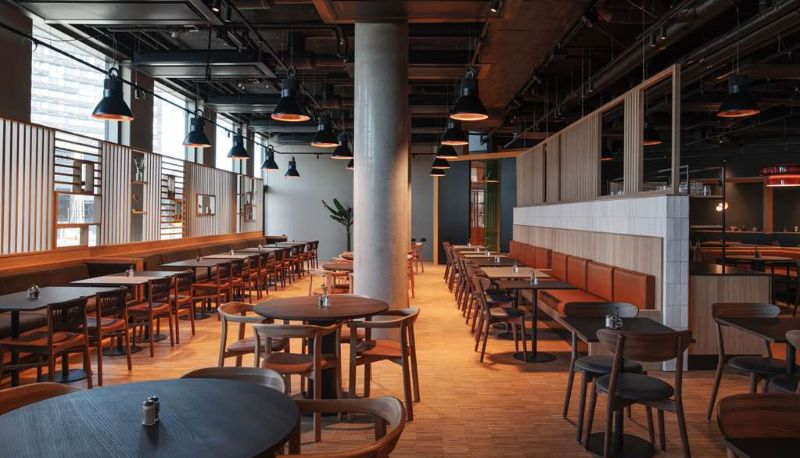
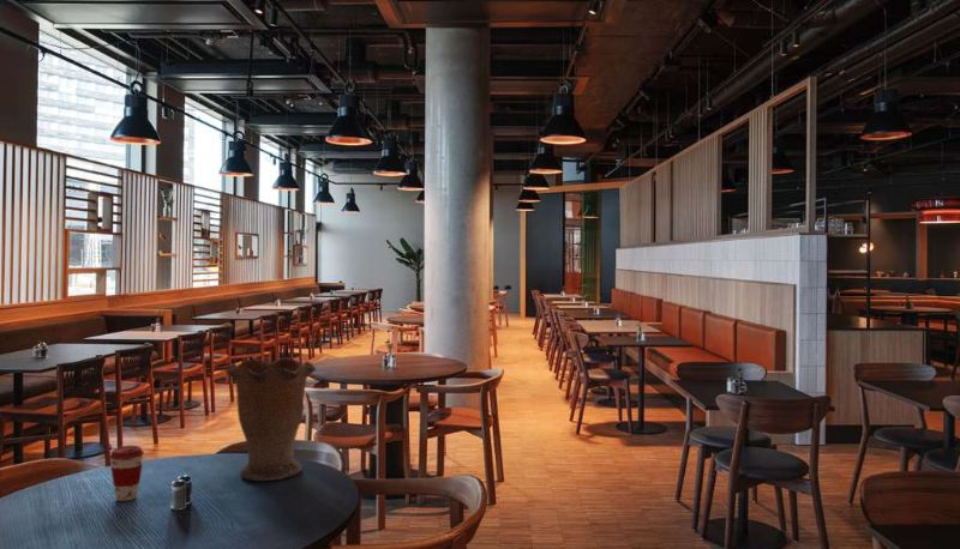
+ vase (271, 417)
+ coffee cup (126, 472)
